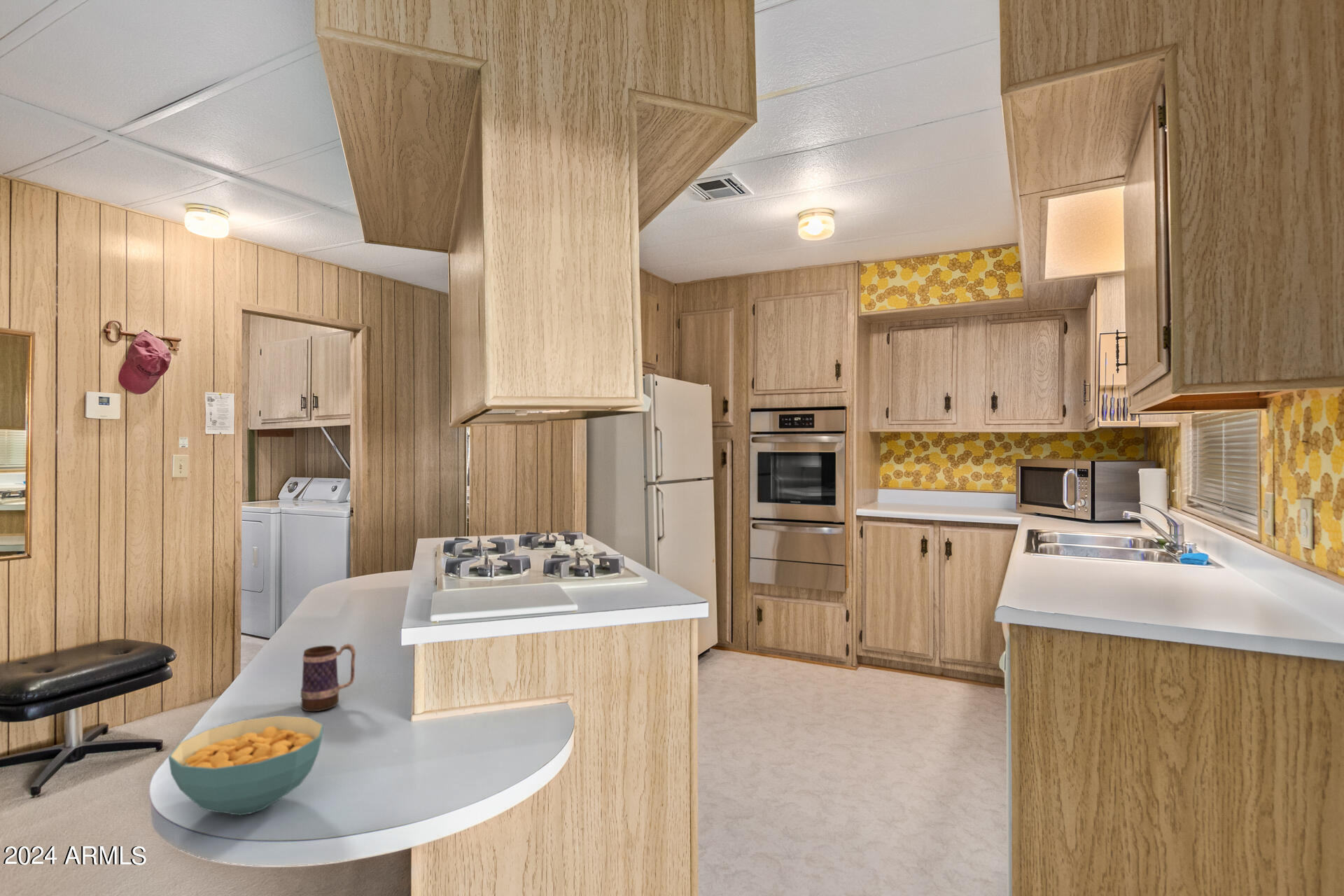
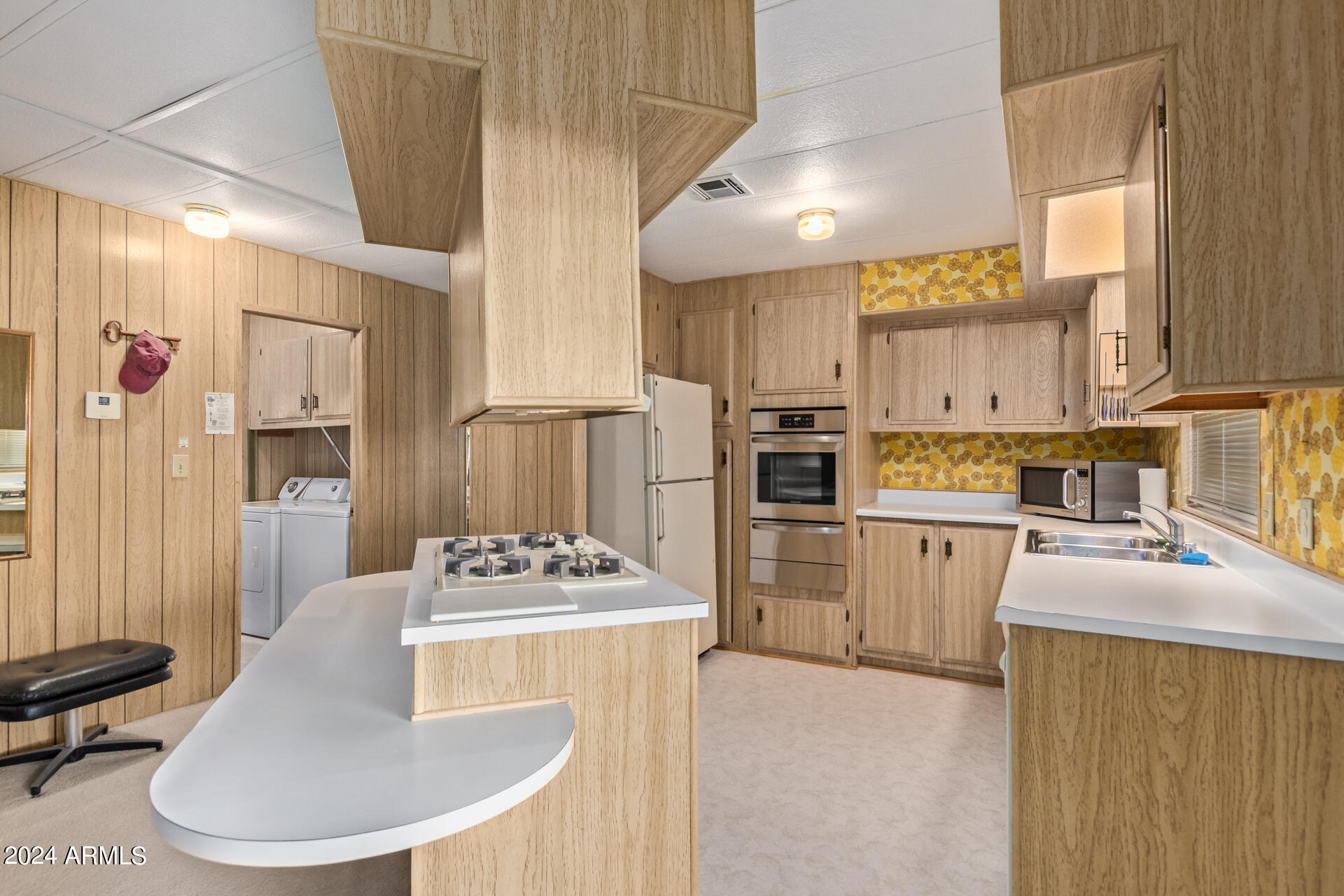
- cereal bowl (250, 772)
- mug (328, 676)
